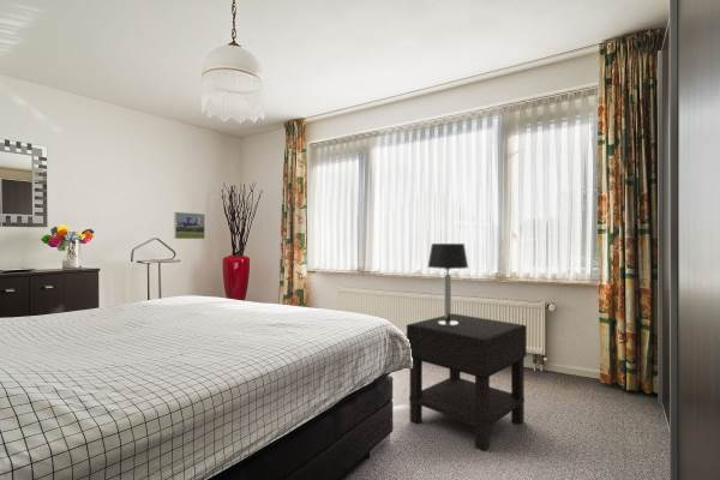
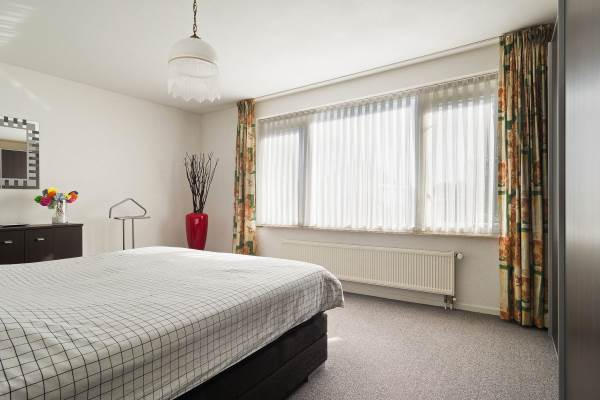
- nightstand (466, 372)
- table lamp (448, 282)
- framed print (190, 226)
